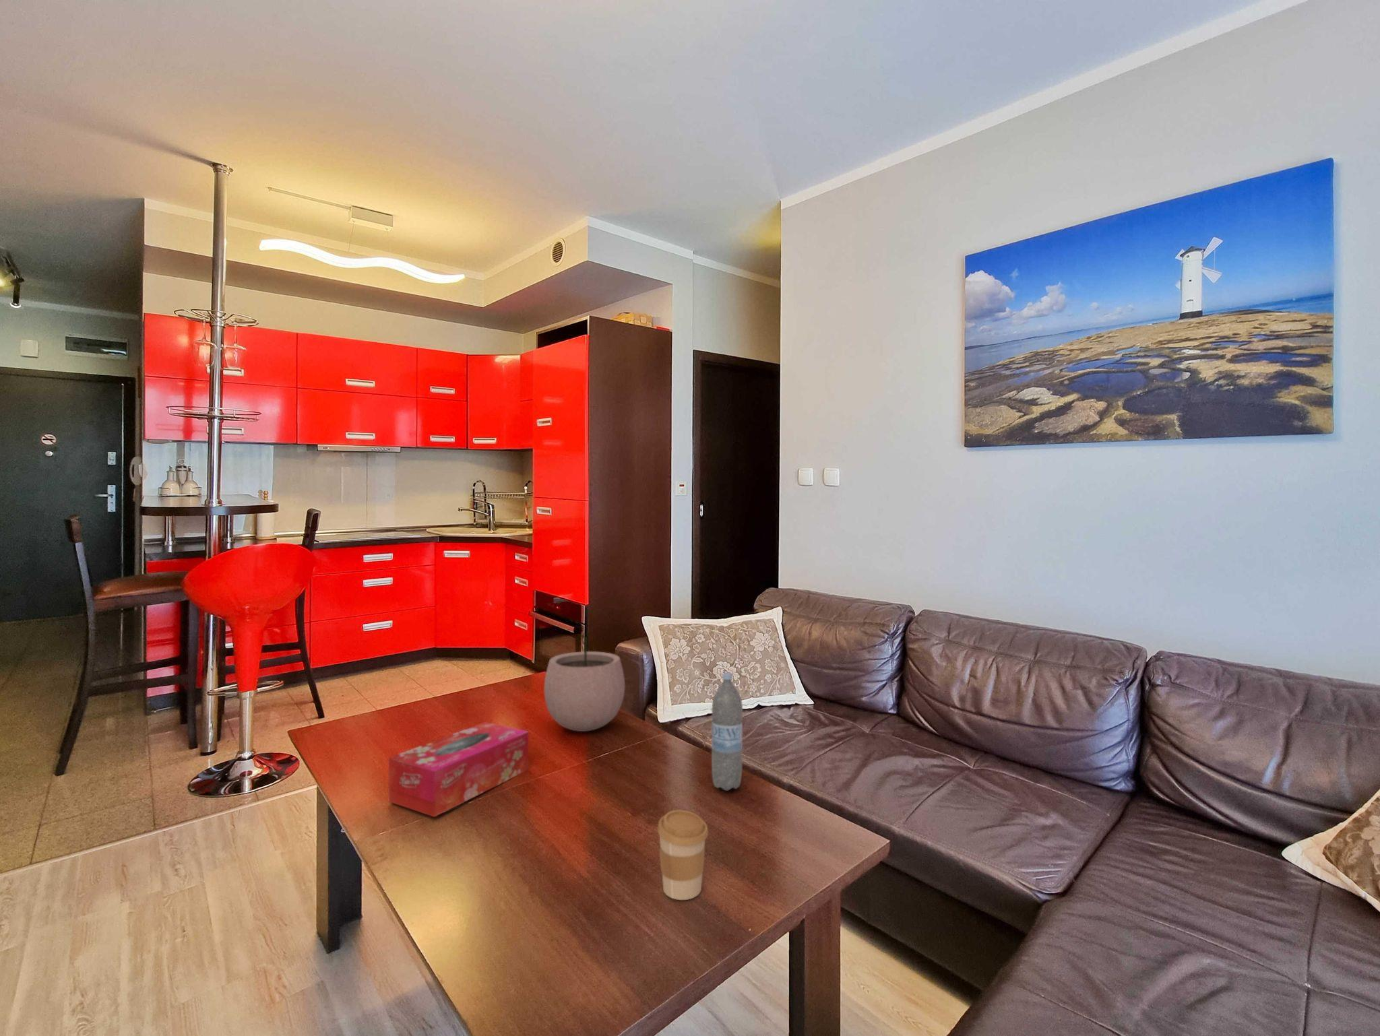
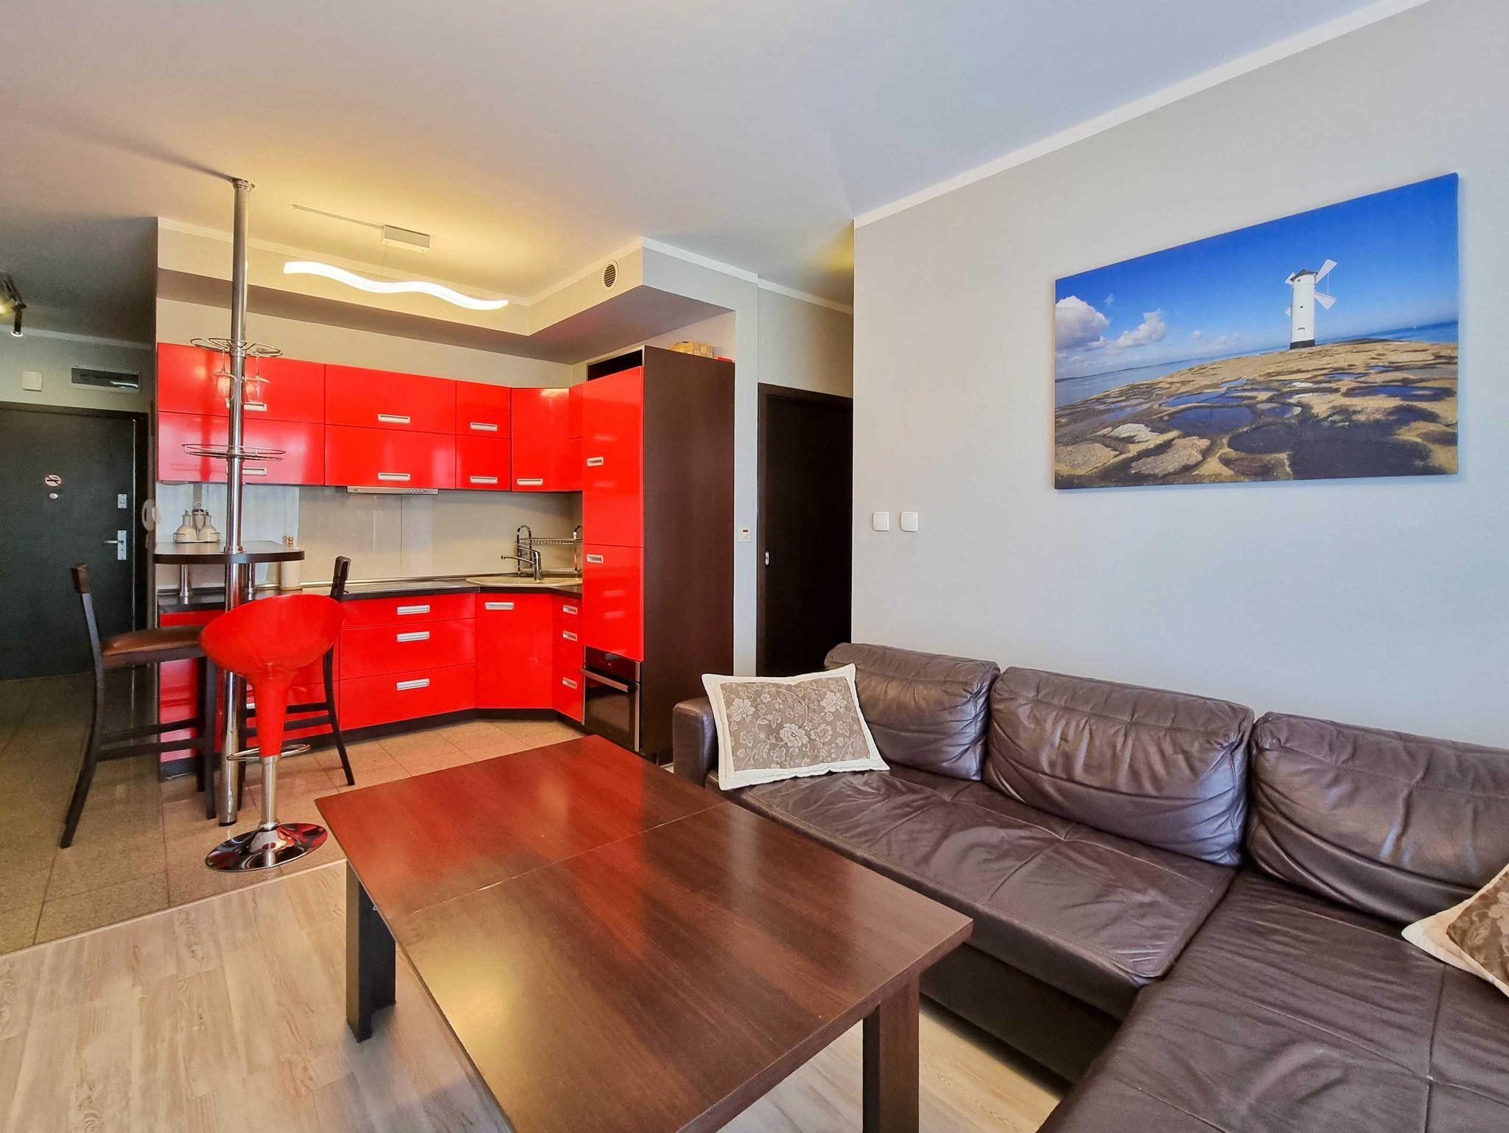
- plant pot (584, 678)
- water bottle (727, 730)
- coffee cup (682, 853)
- tissue box (463, 764)
